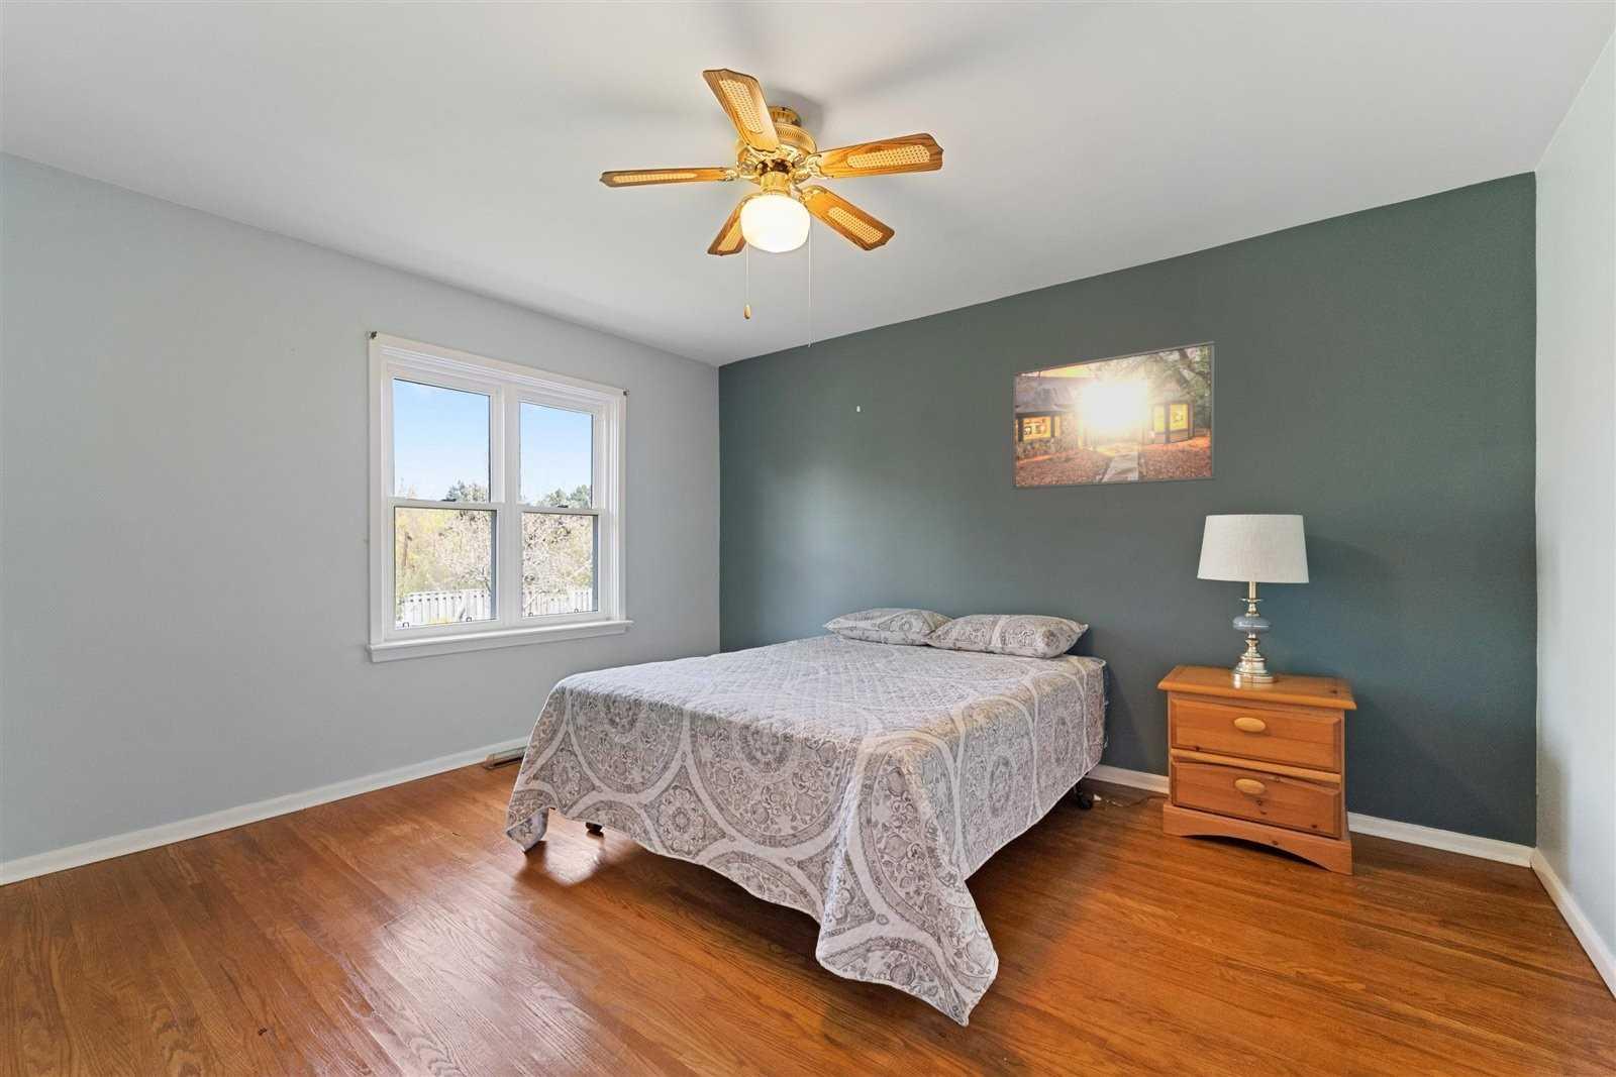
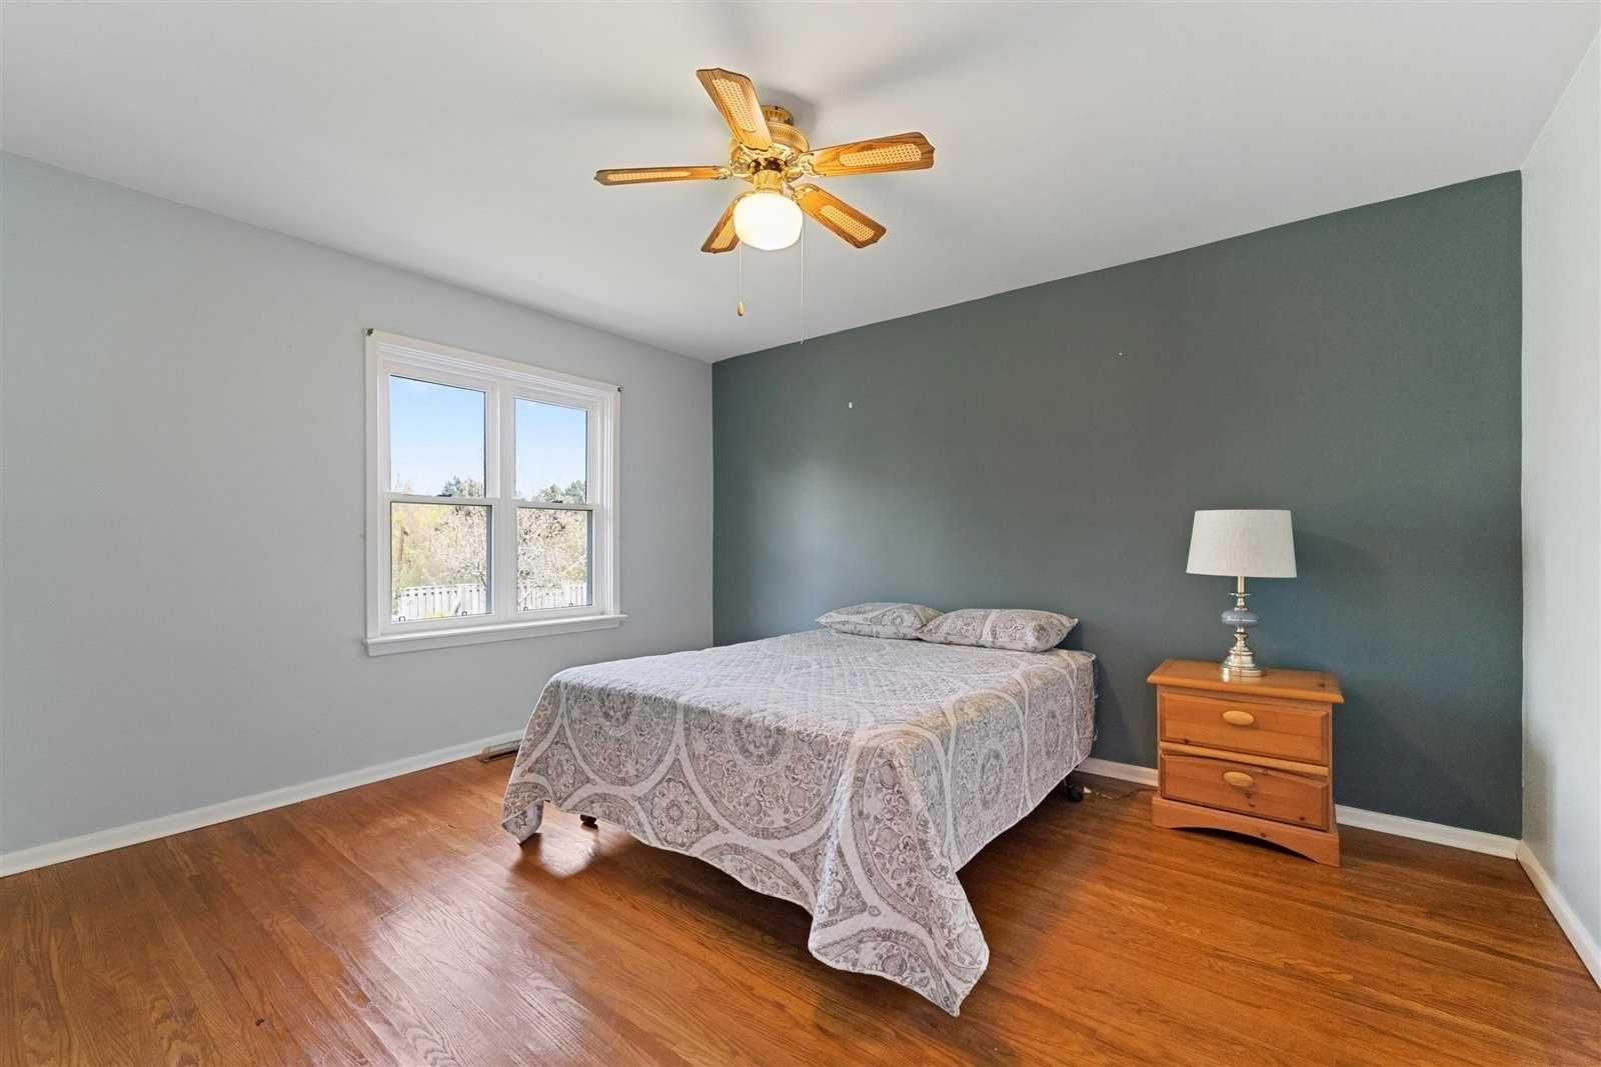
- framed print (1105, 421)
